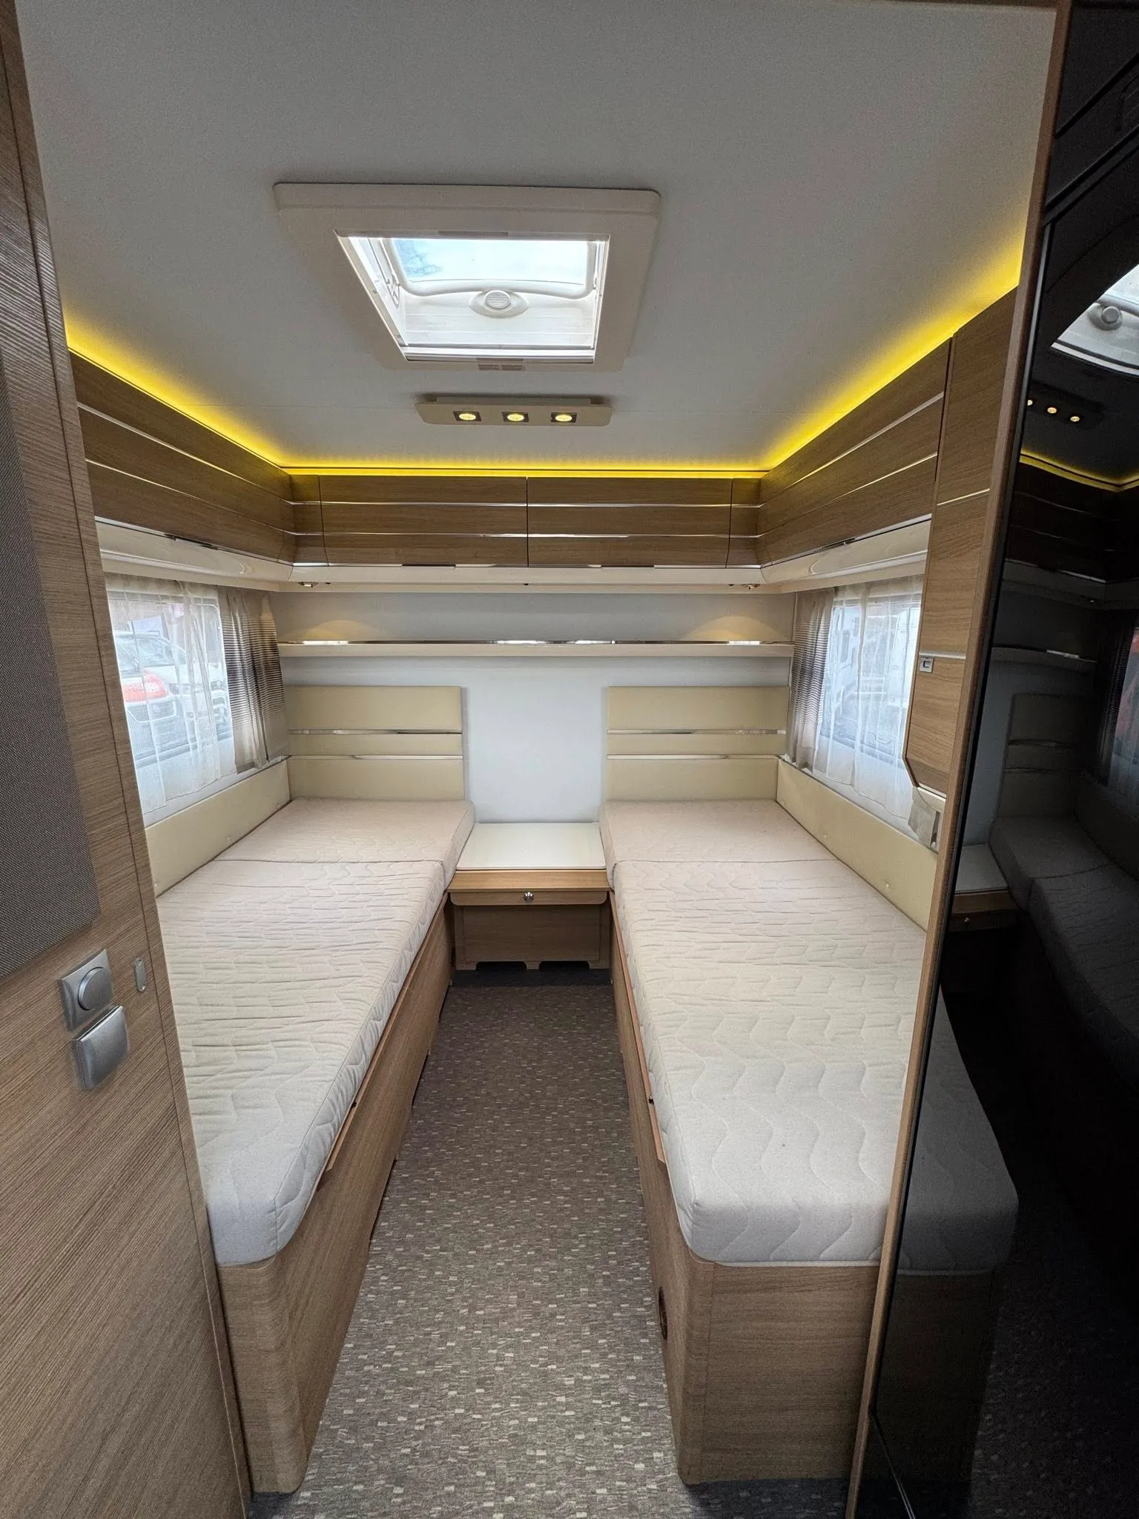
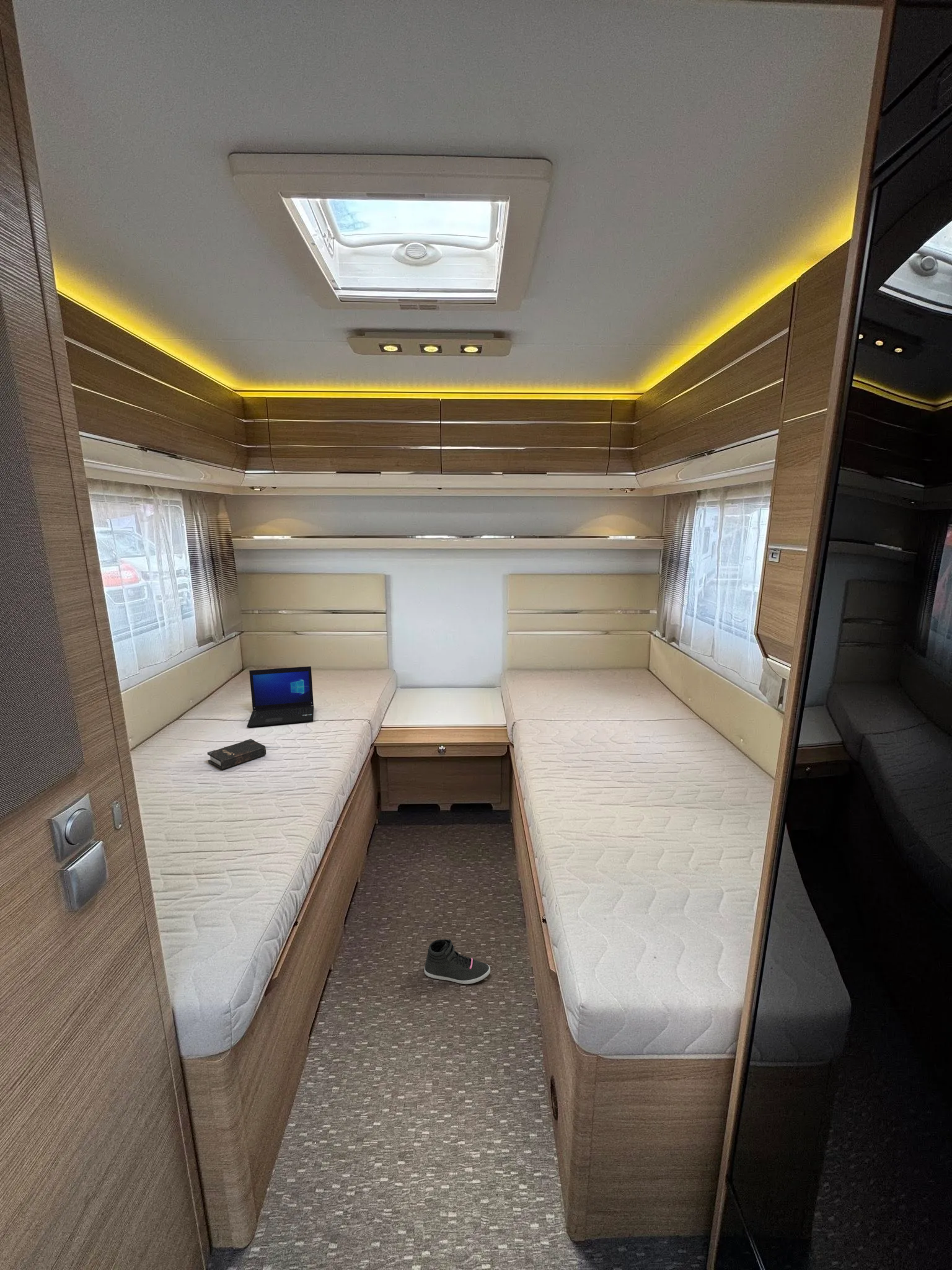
+ sneaker (457, 959)
+ hardback book (237, 753)
+ laptop (280, 695)
